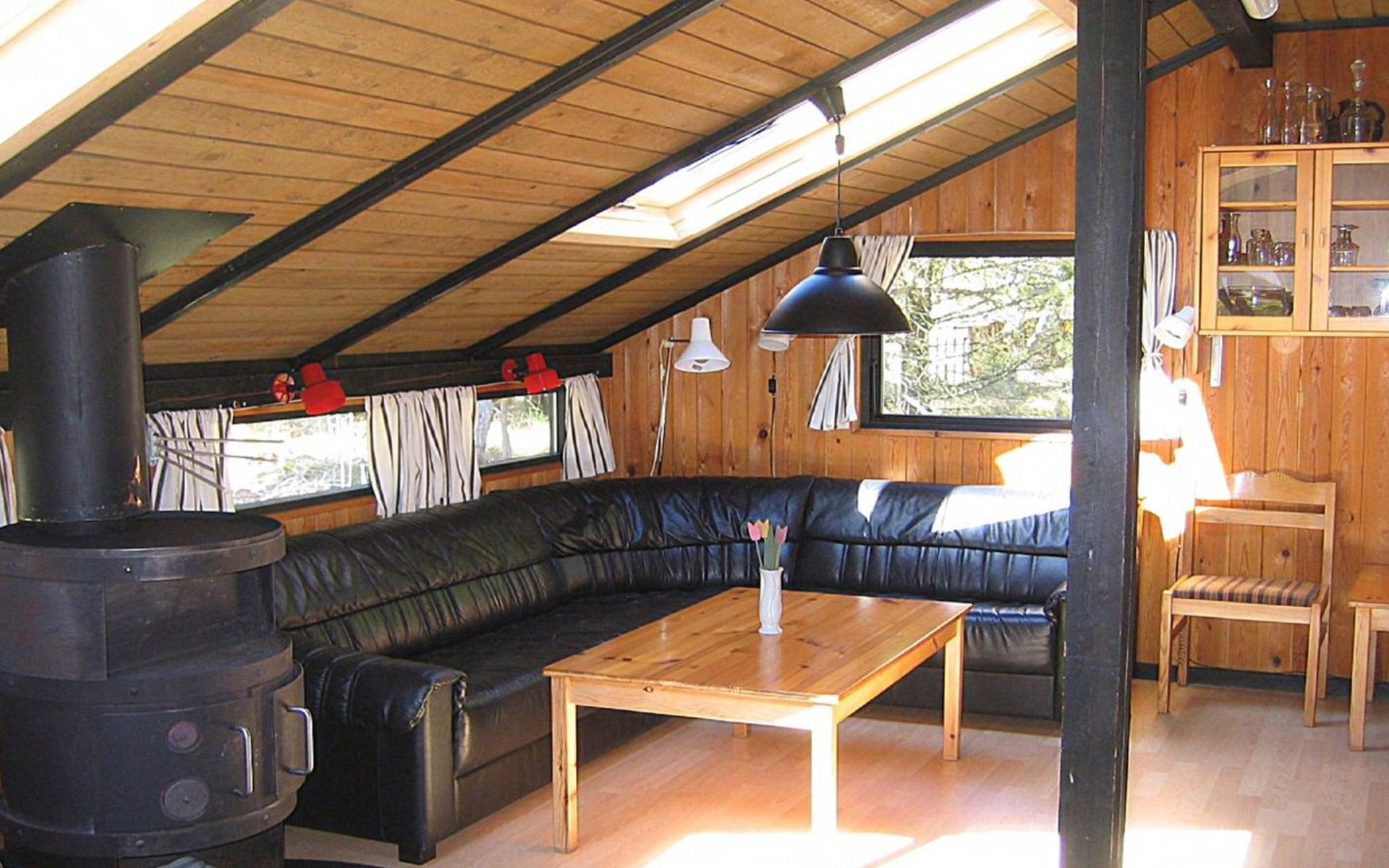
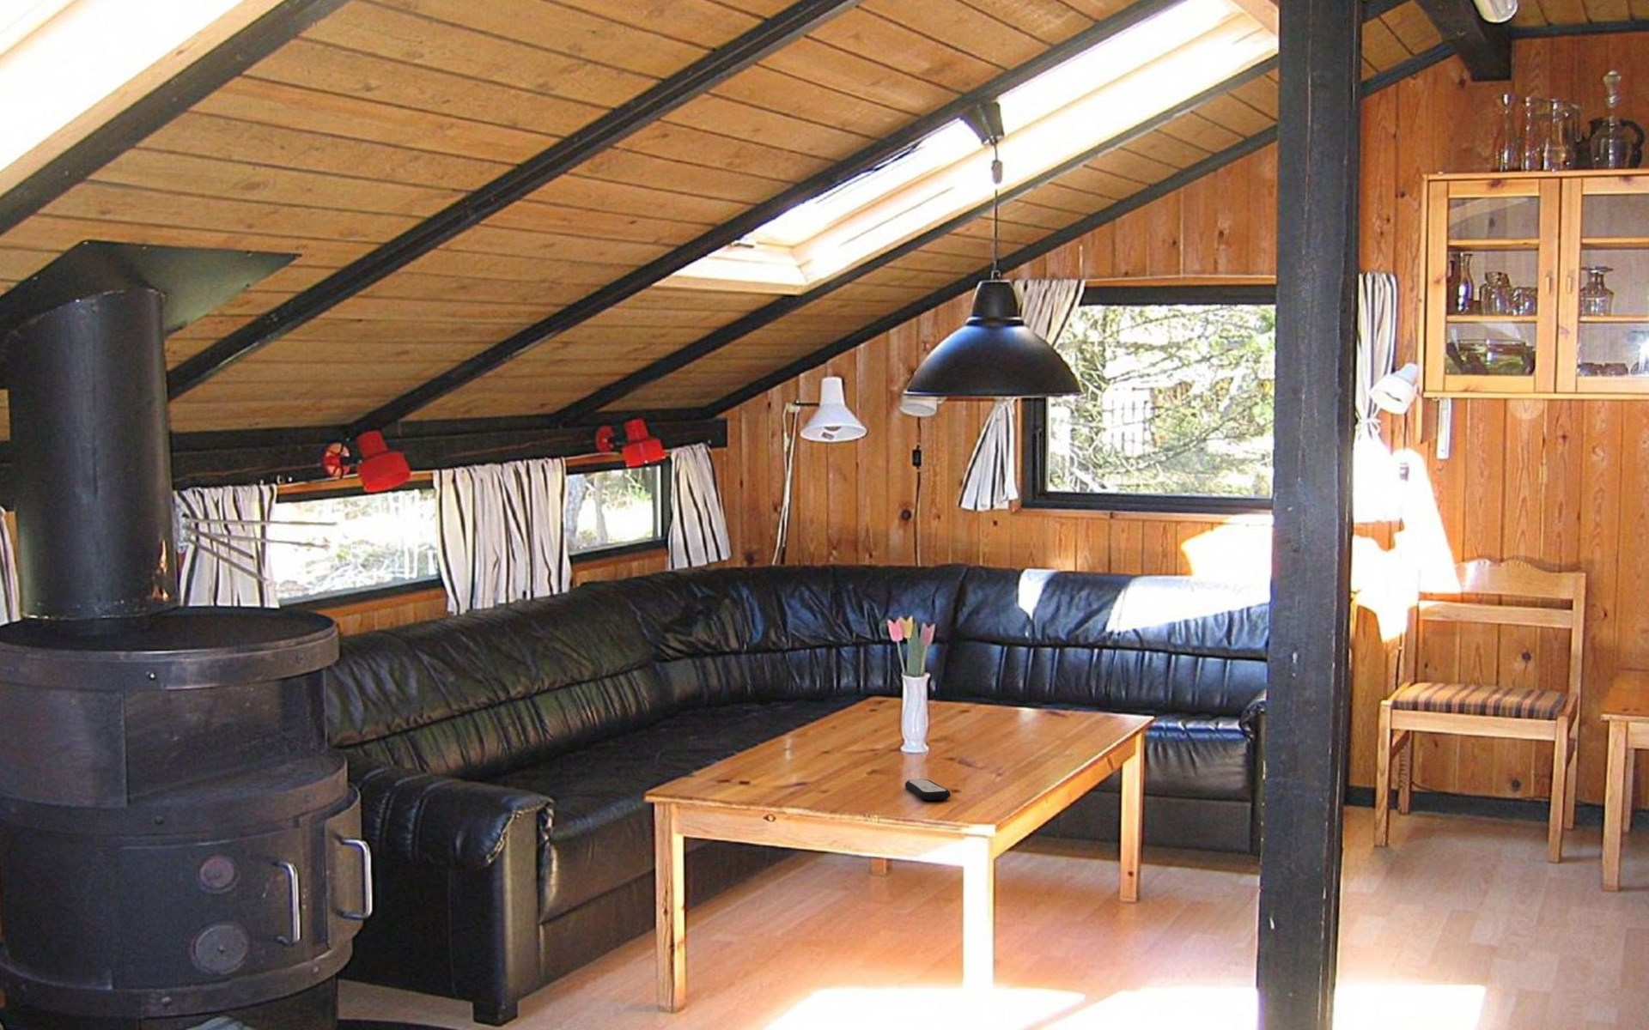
+ remote control (926, 789)
